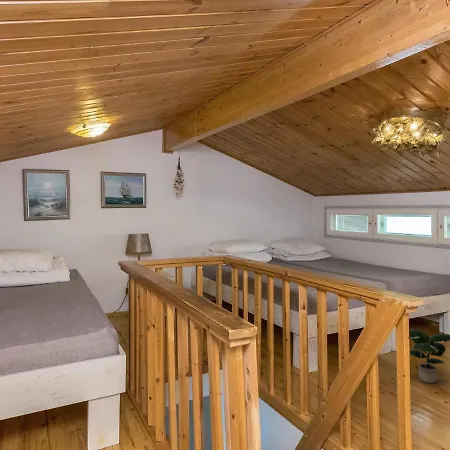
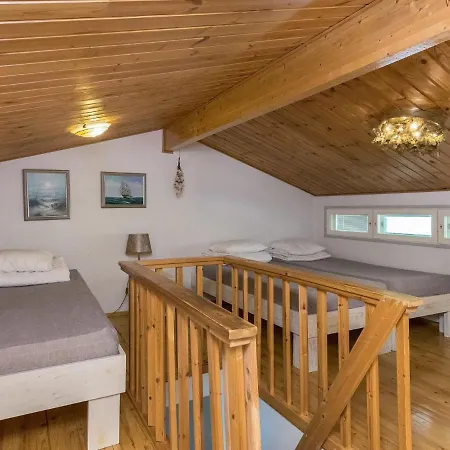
- potted plant (428, 357)
